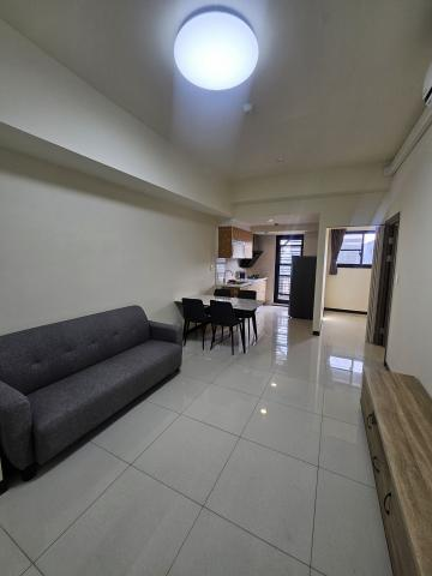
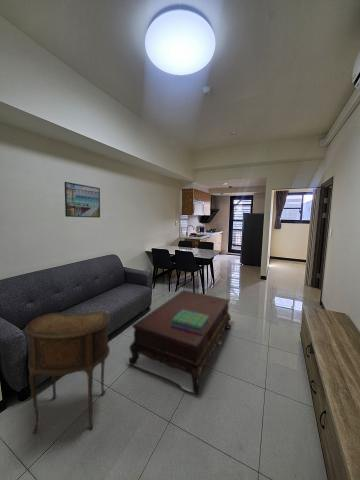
+ coffee table (185, 331)
+ side table (70, 368)
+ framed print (83, 201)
+ stack of books (191, 321)
